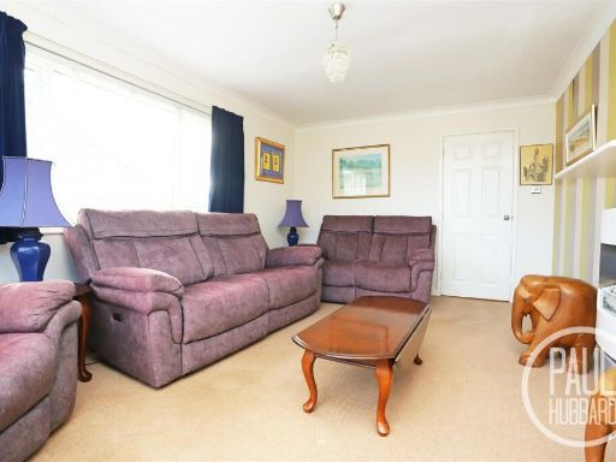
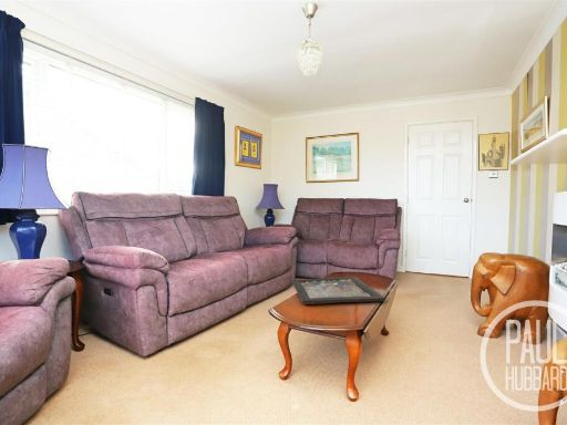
+ board game (332, 289)
